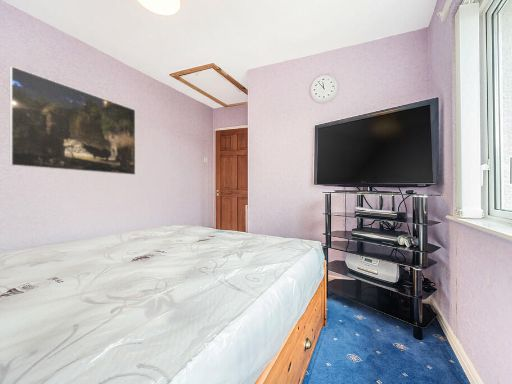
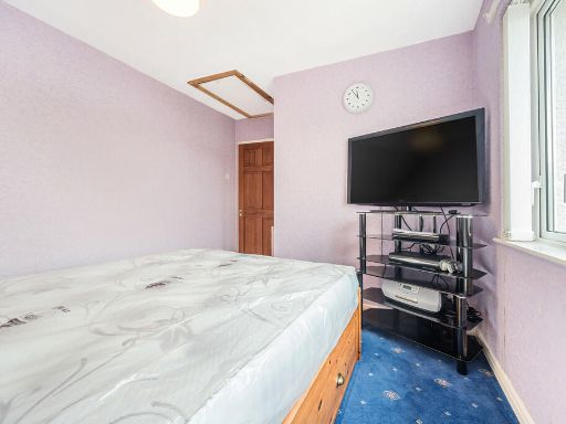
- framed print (85, 131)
